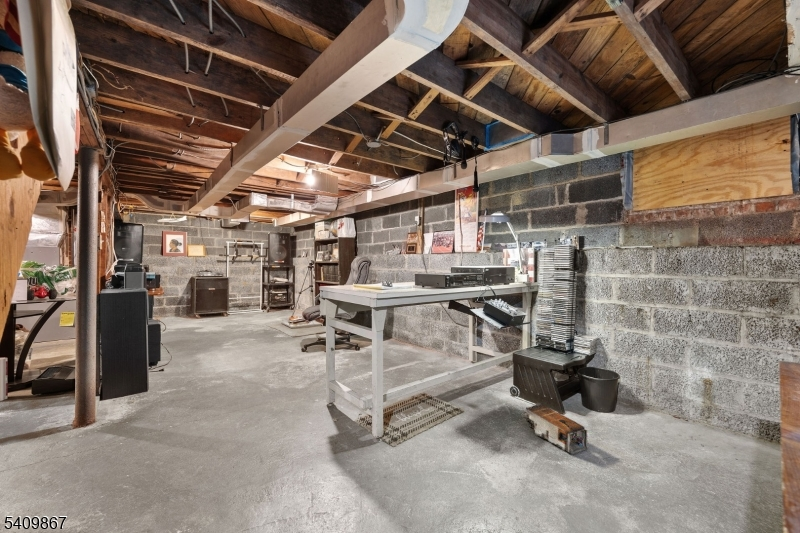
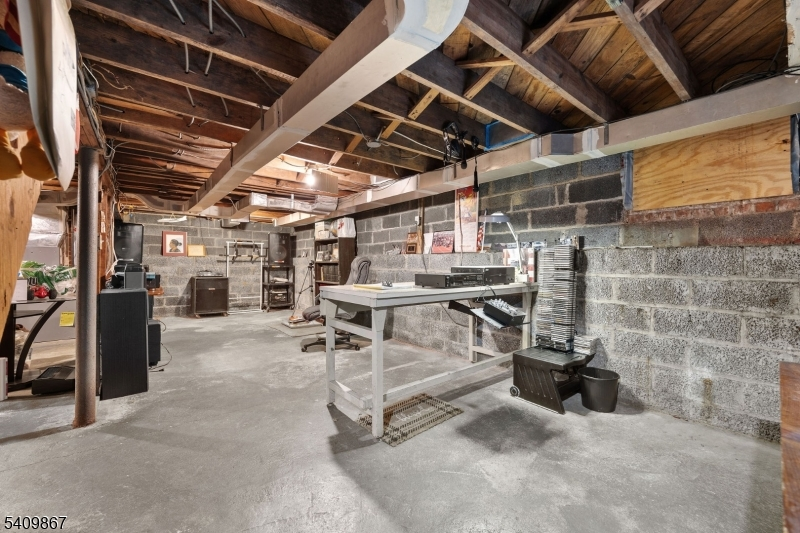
- cardboard box (553, 426)
